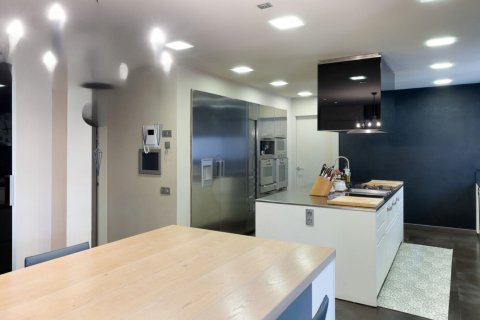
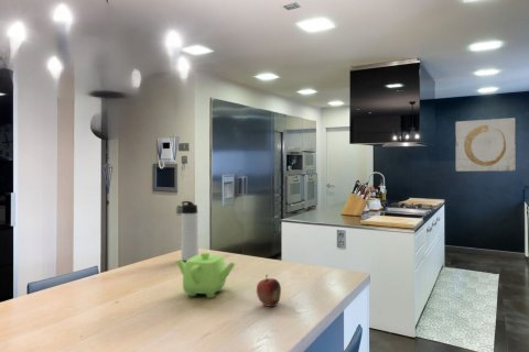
+ fruit (268, 289)
+ wall art (484, 145)
+ teapot (205, 272)
+ thermos bottle (188, 230)
